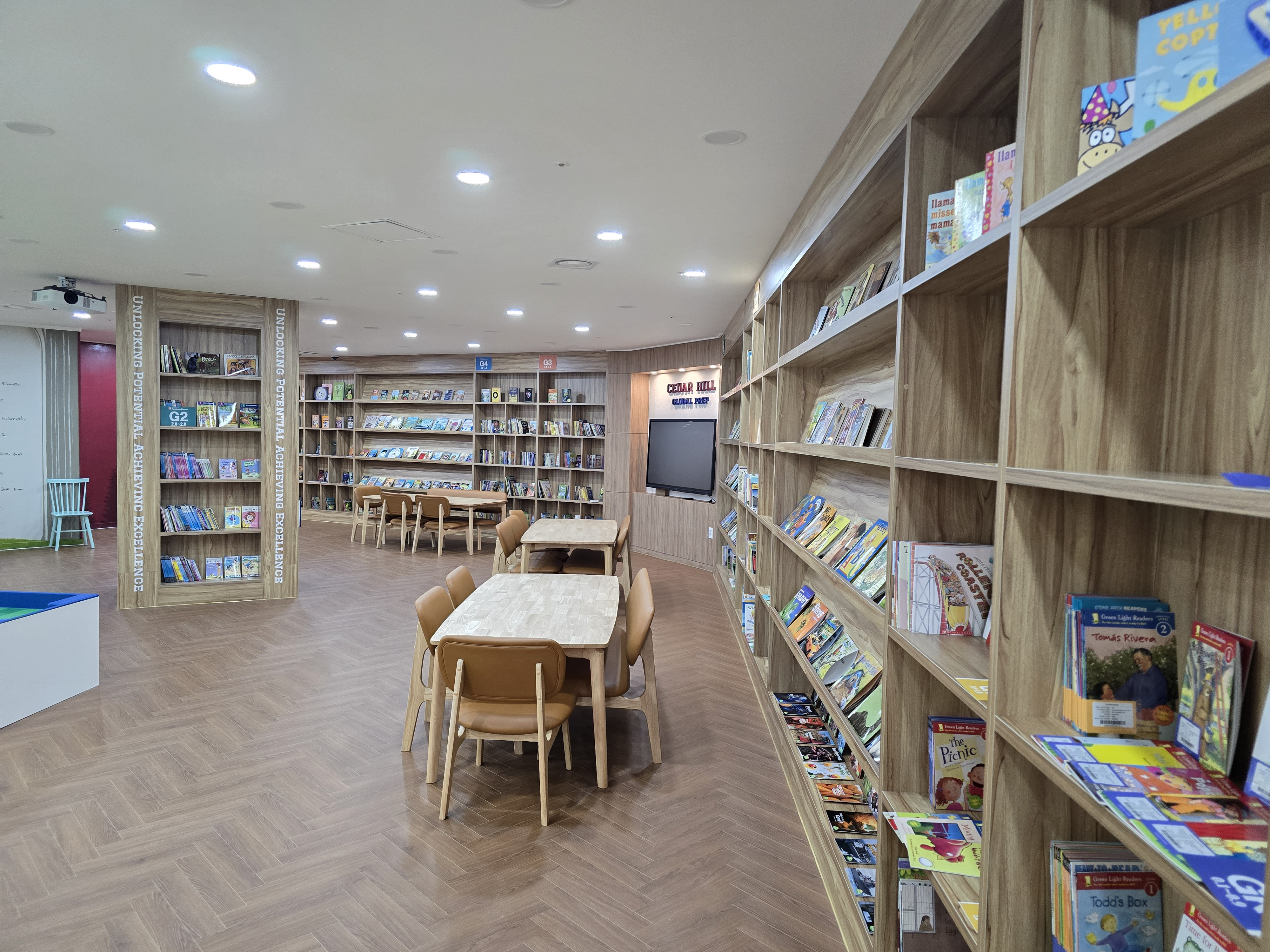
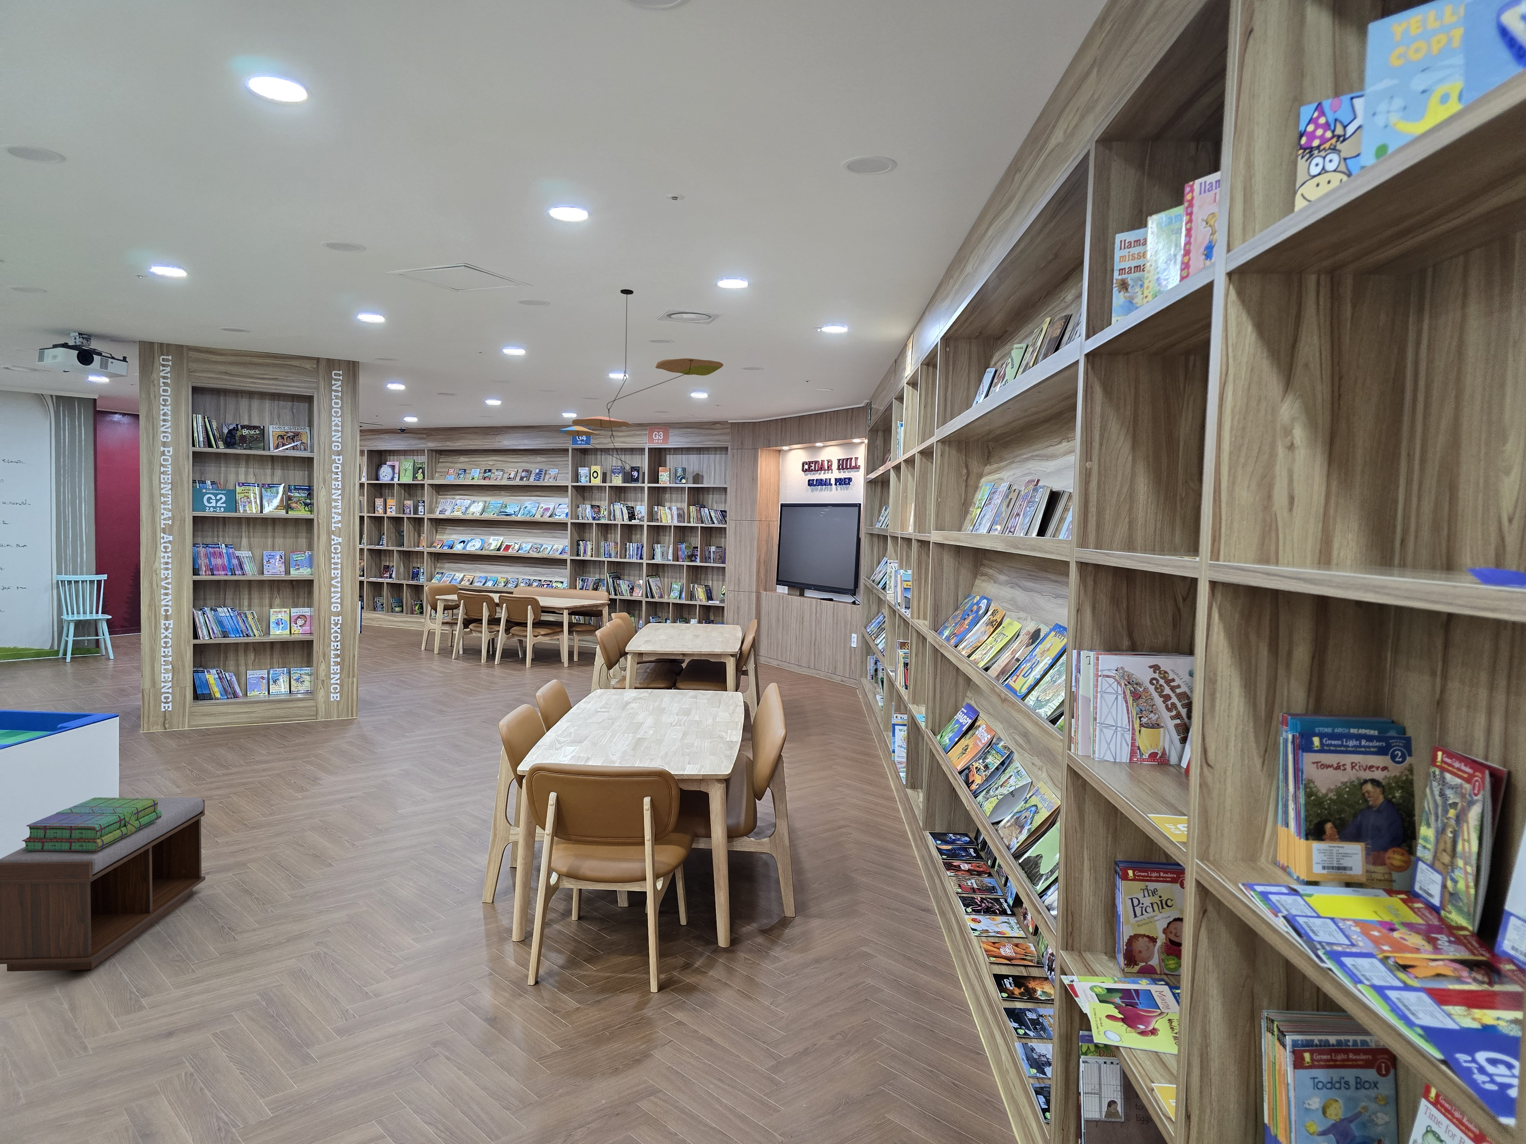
+ ceiling mobile (643, 389)
+ bench (111, 876)
+ stack of books (95, 822)
